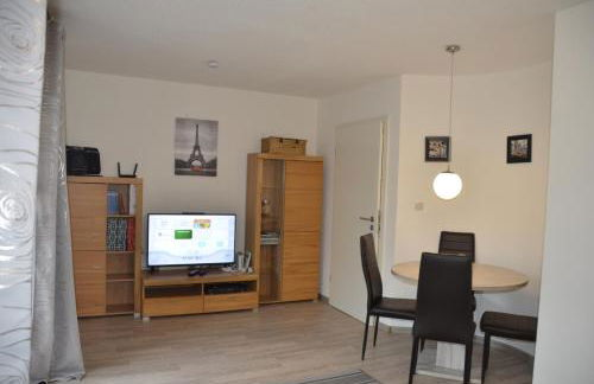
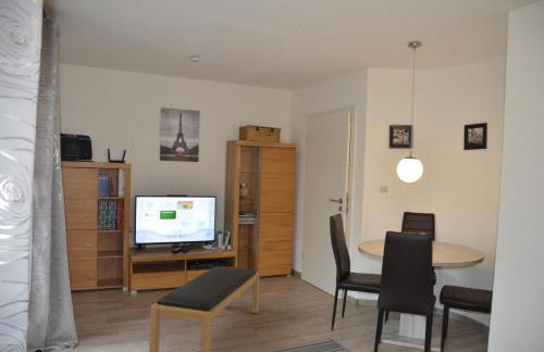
+ bench (212, 306)
